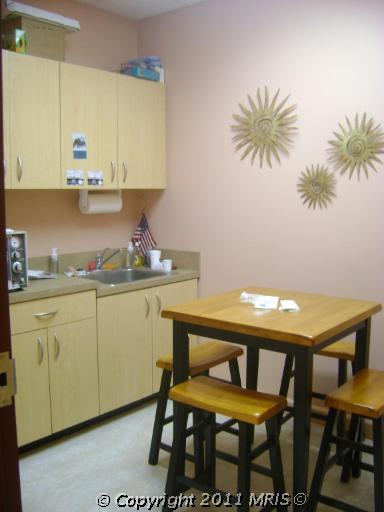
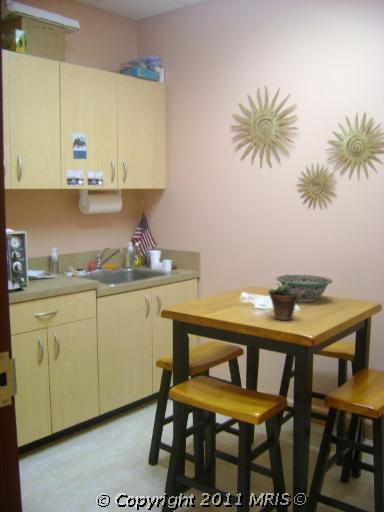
+ decorative bowl (303, 289)
+ succulent plant (284, 295)
